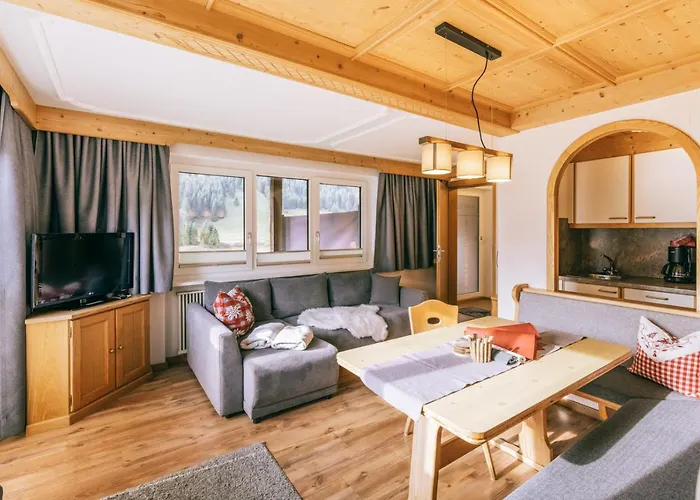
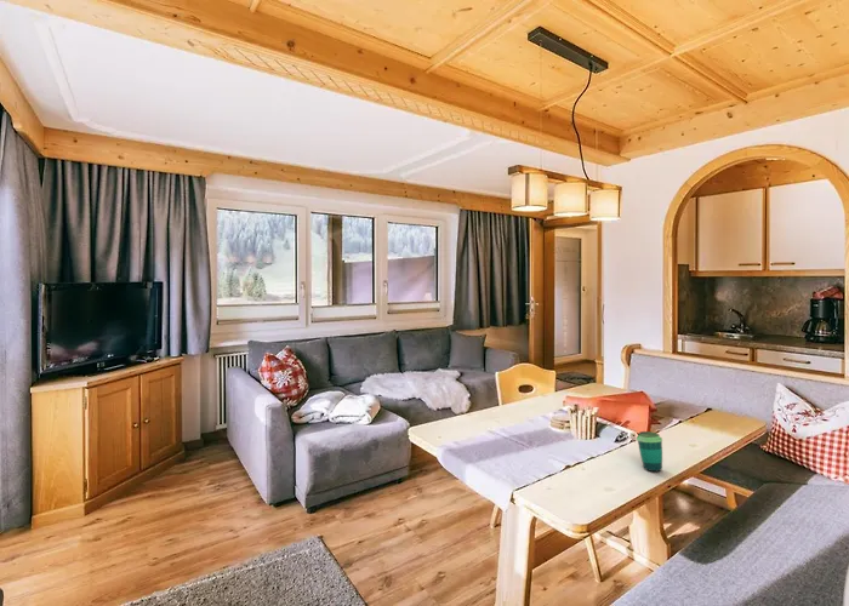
+ cup (649, 451)
